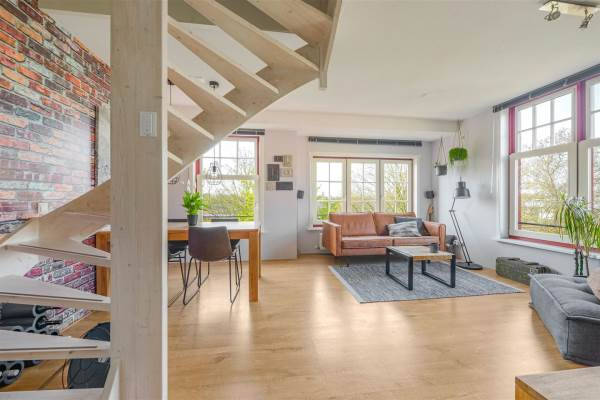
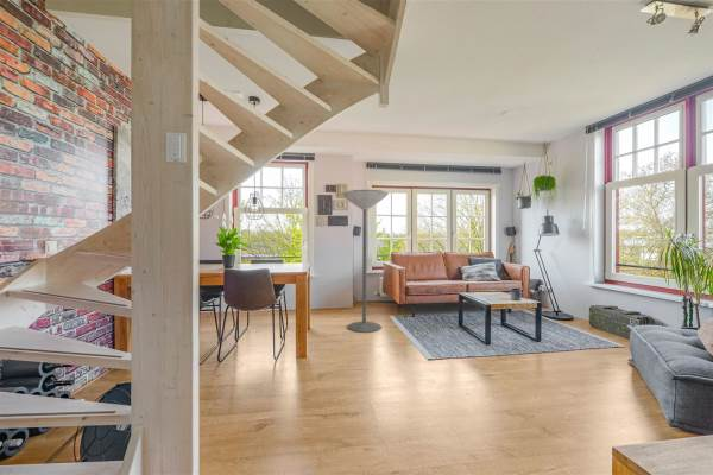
+ floor lamp (364, 259)
